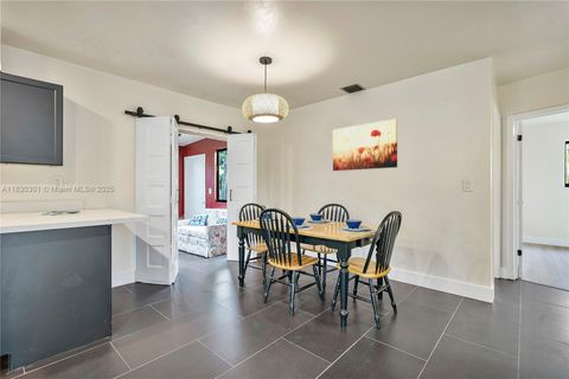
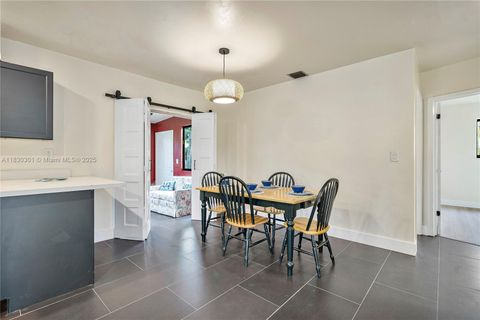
- wall art (362, 147)
